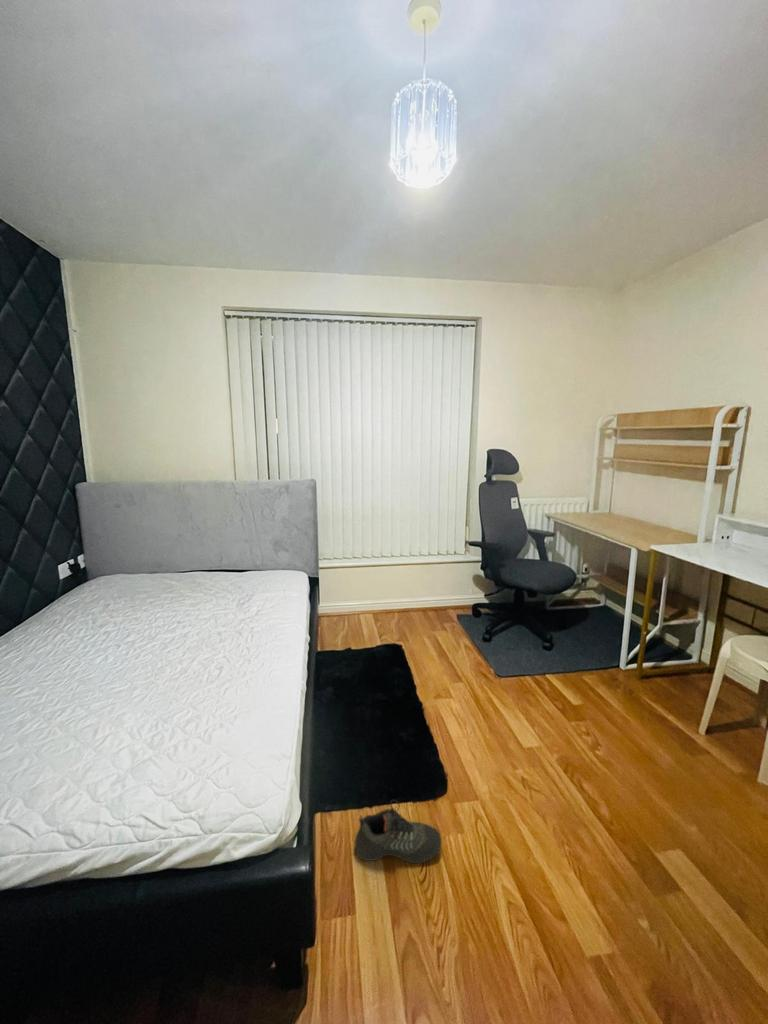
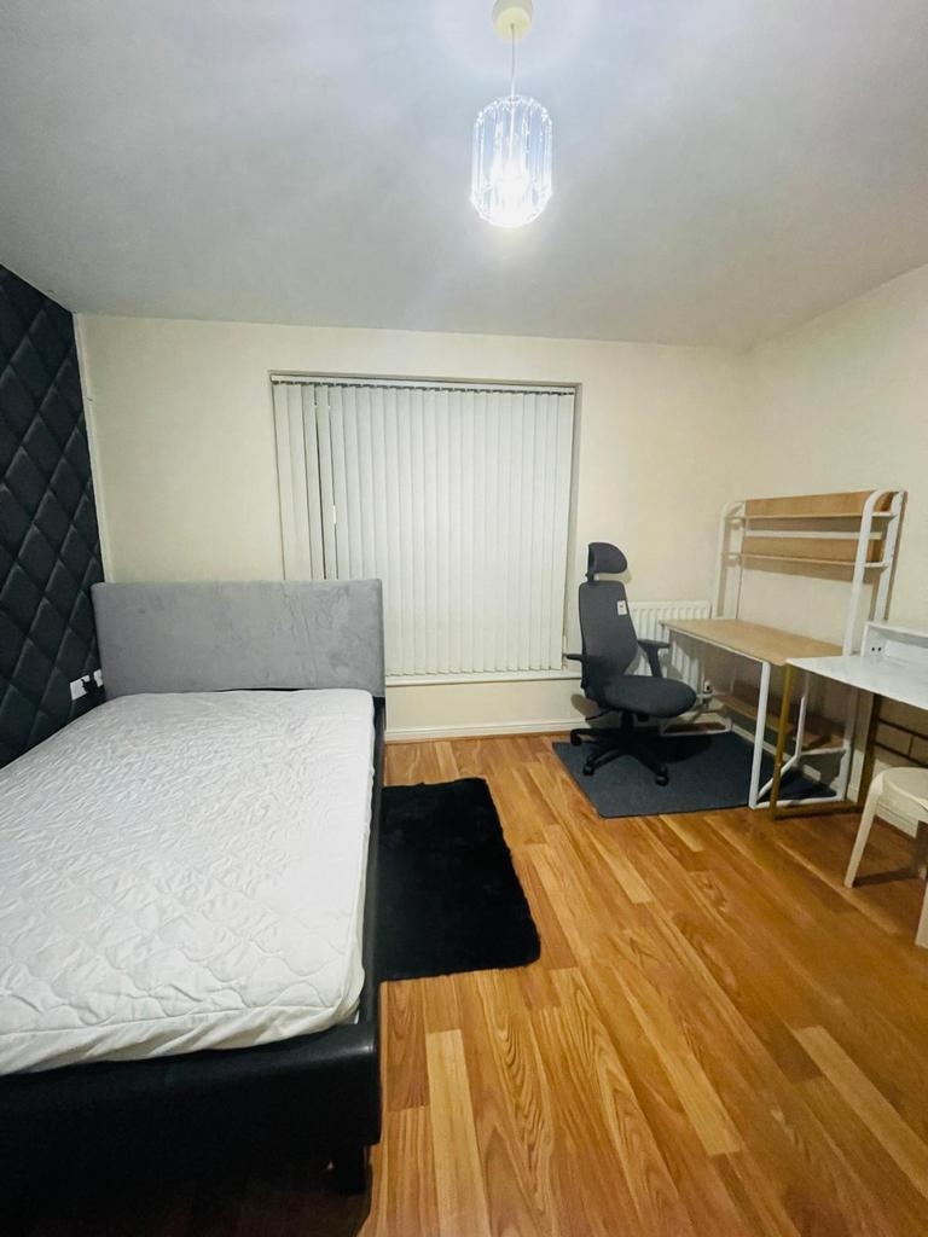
- shoe (397, 824)
